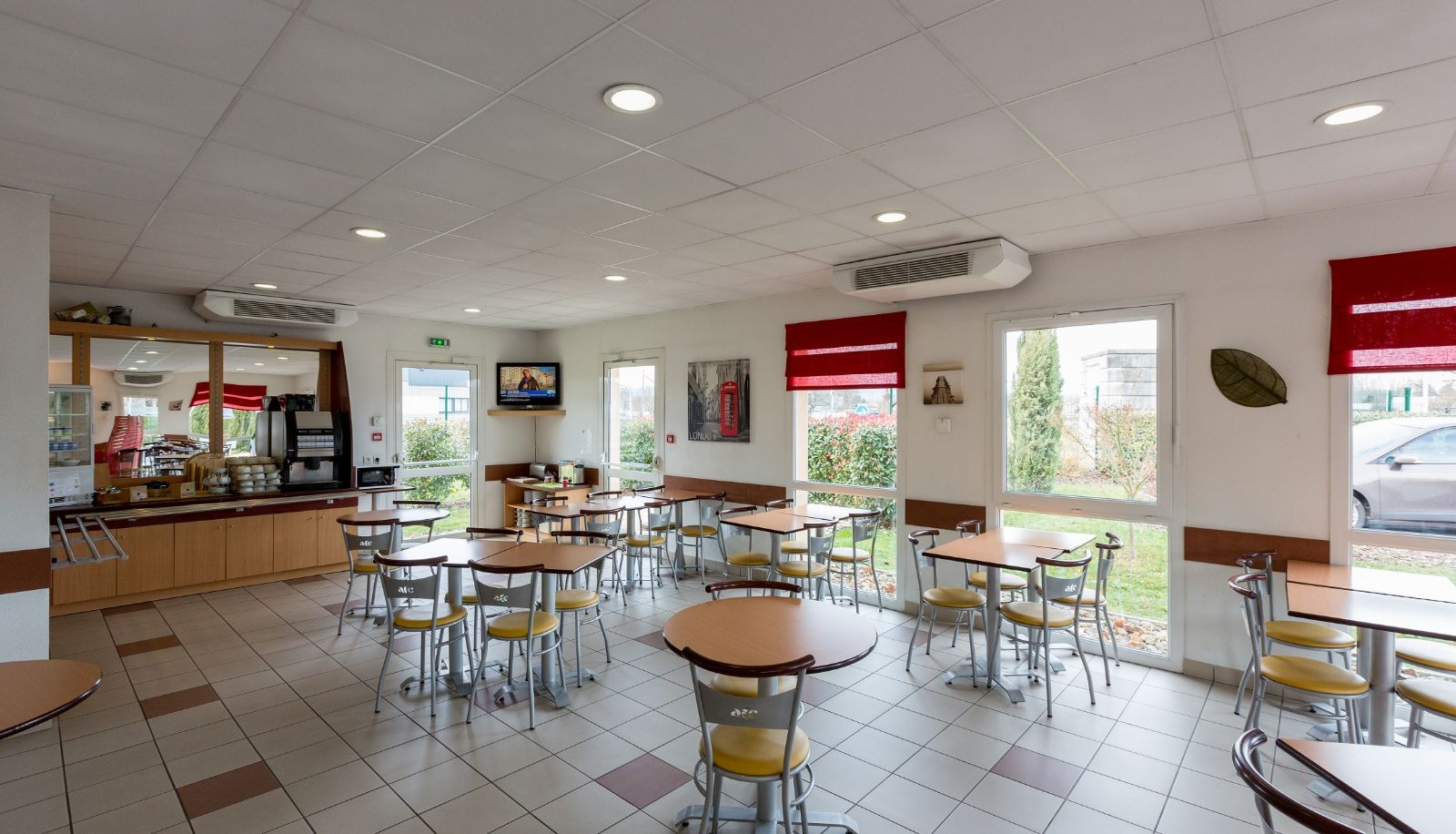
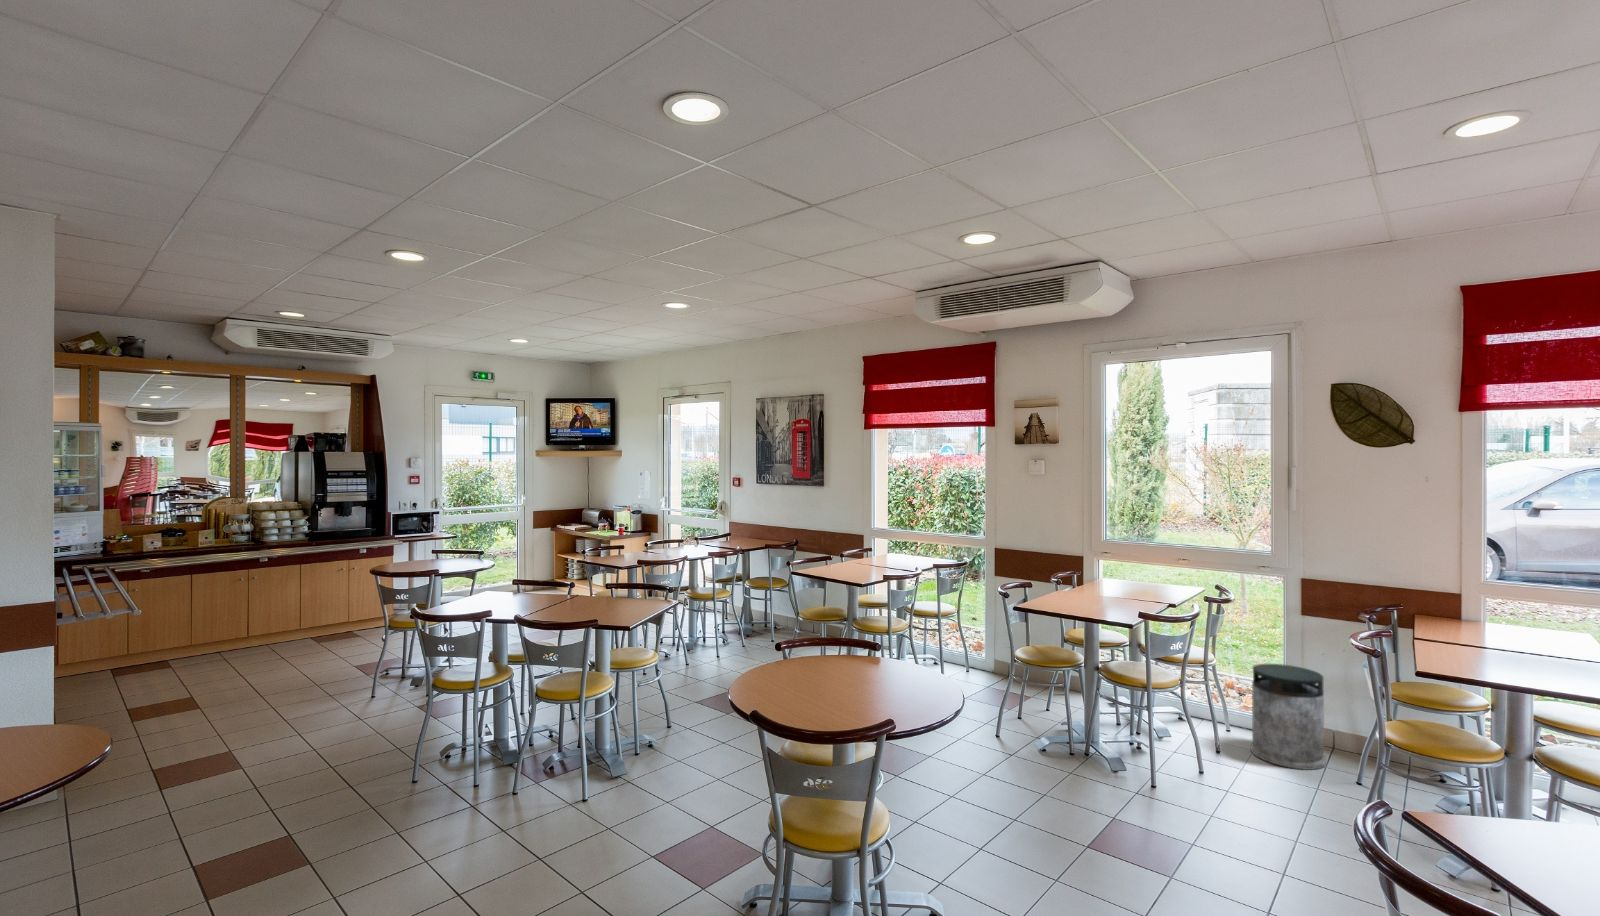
+ trash bin (1287, 714)
